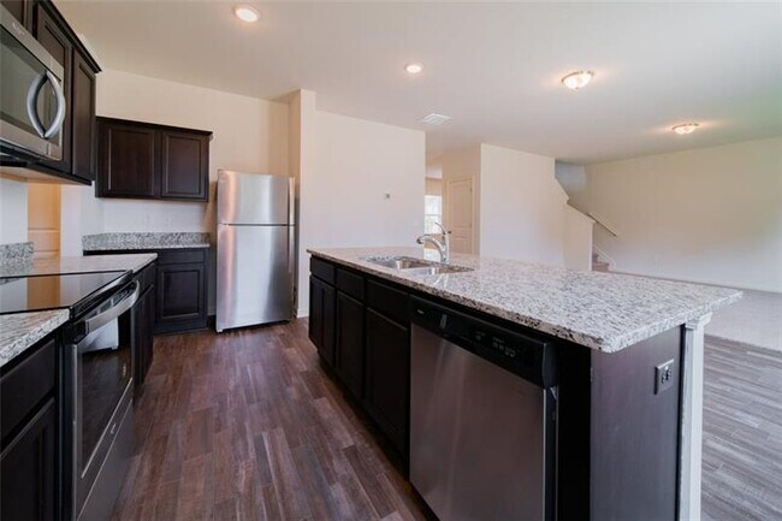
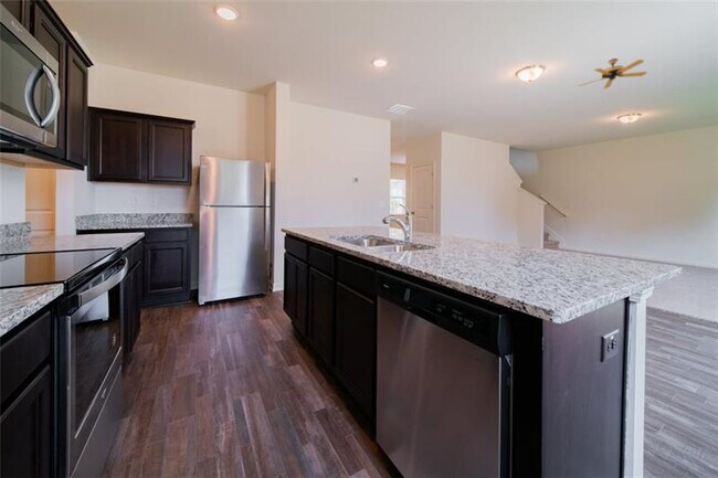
+ ceiling fan (610, 75)
